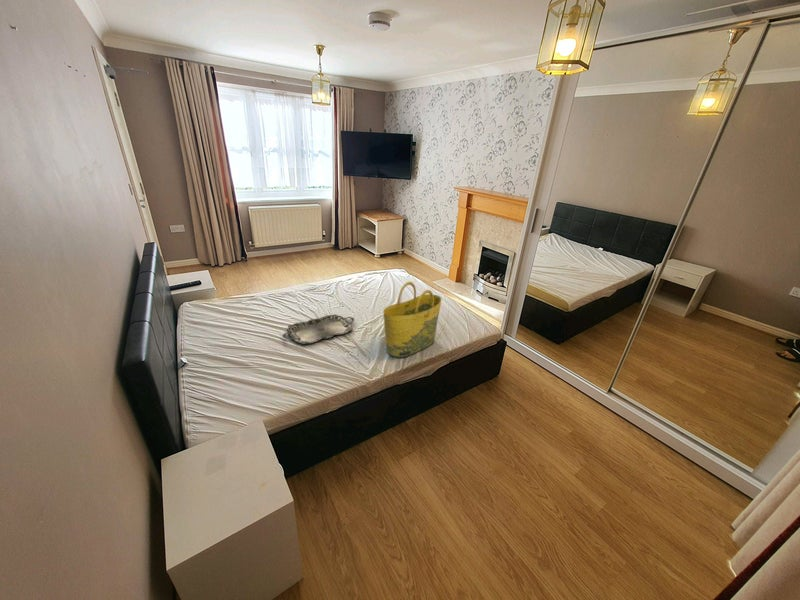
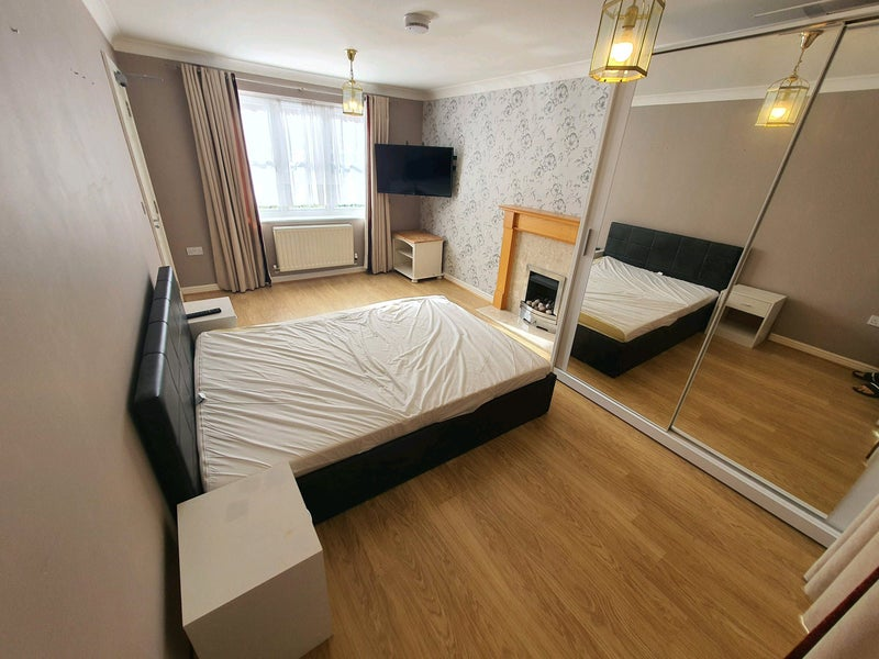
- serving tray (320, 328)
- tote bag (413, 316)
